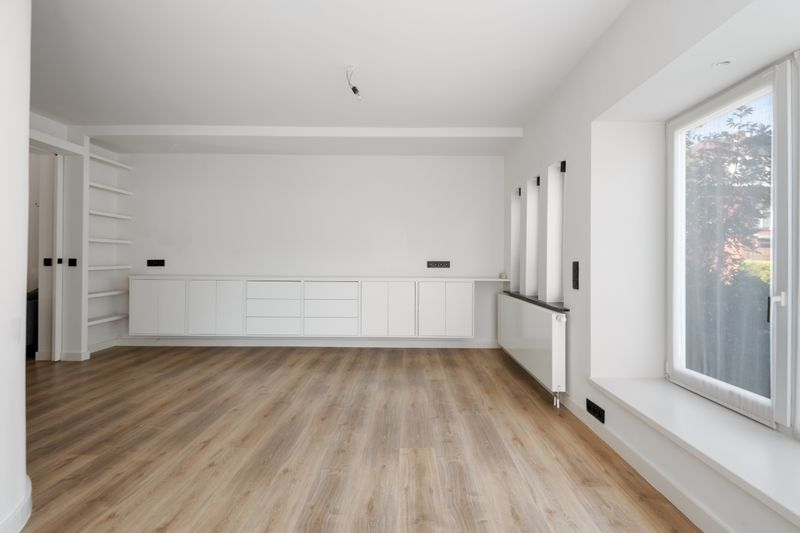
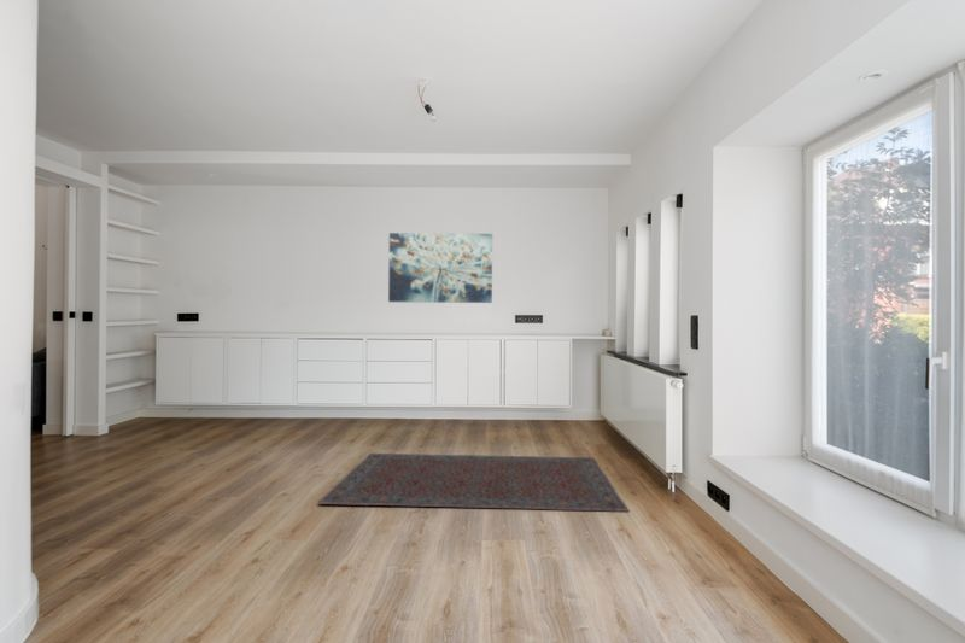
+ wall art (440, 268)
+ rug (476, 477)
